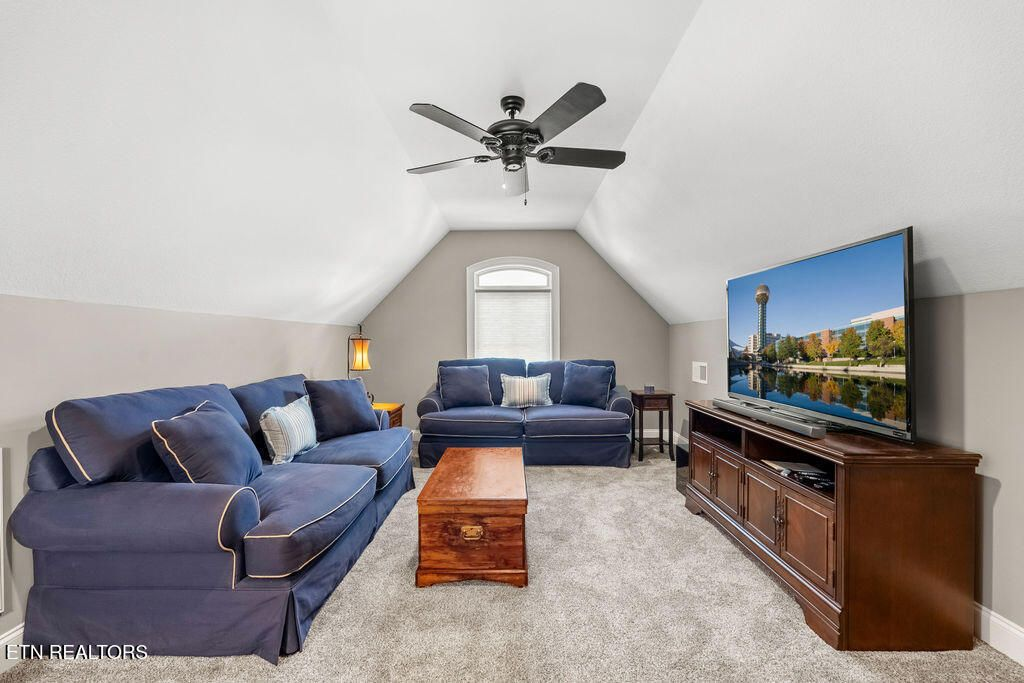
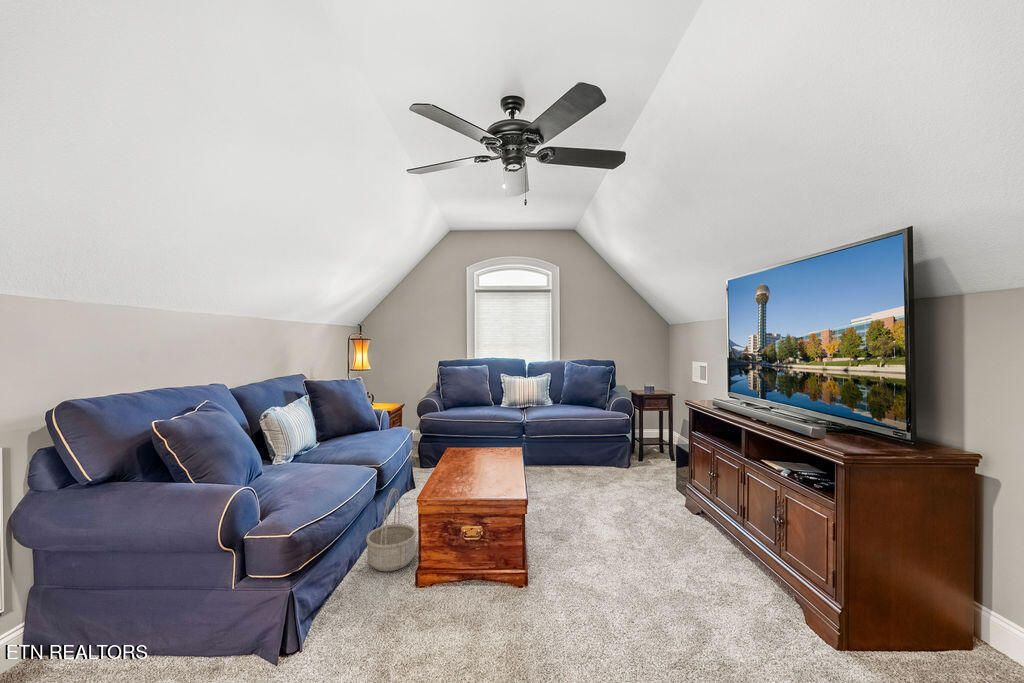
+ basket (391, 525)
